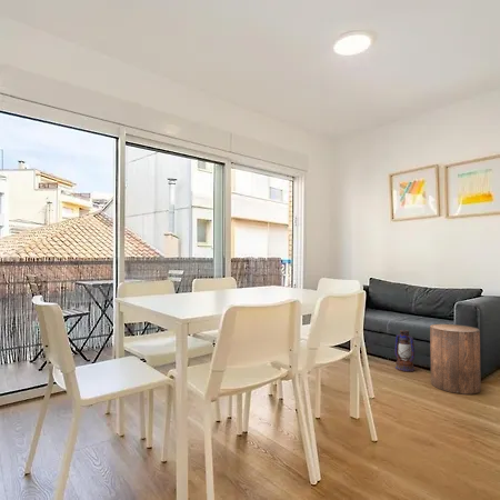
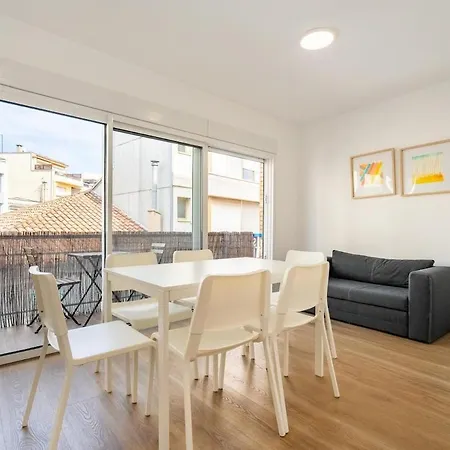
- lantern (404, 349)
- stool (454, 357)
